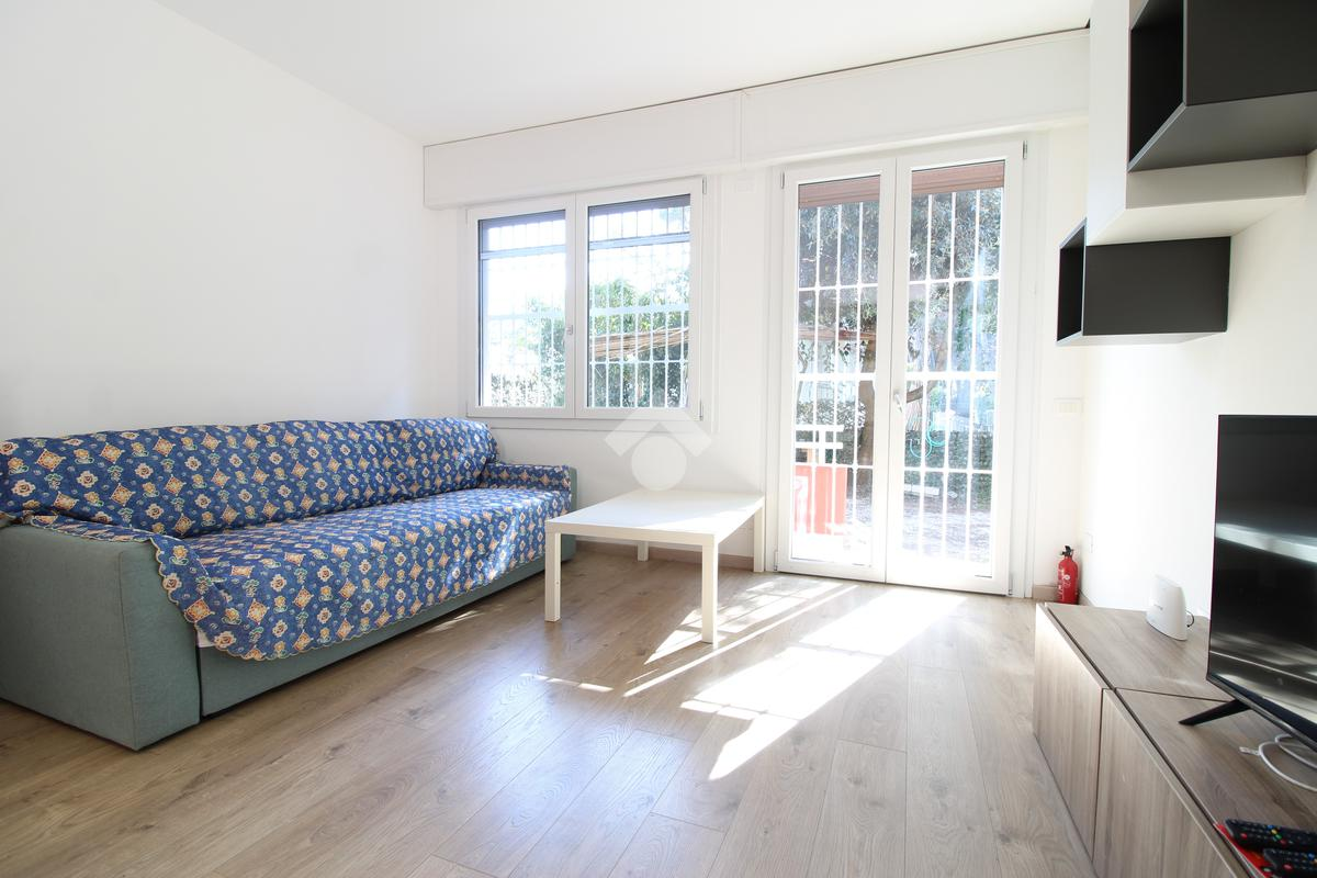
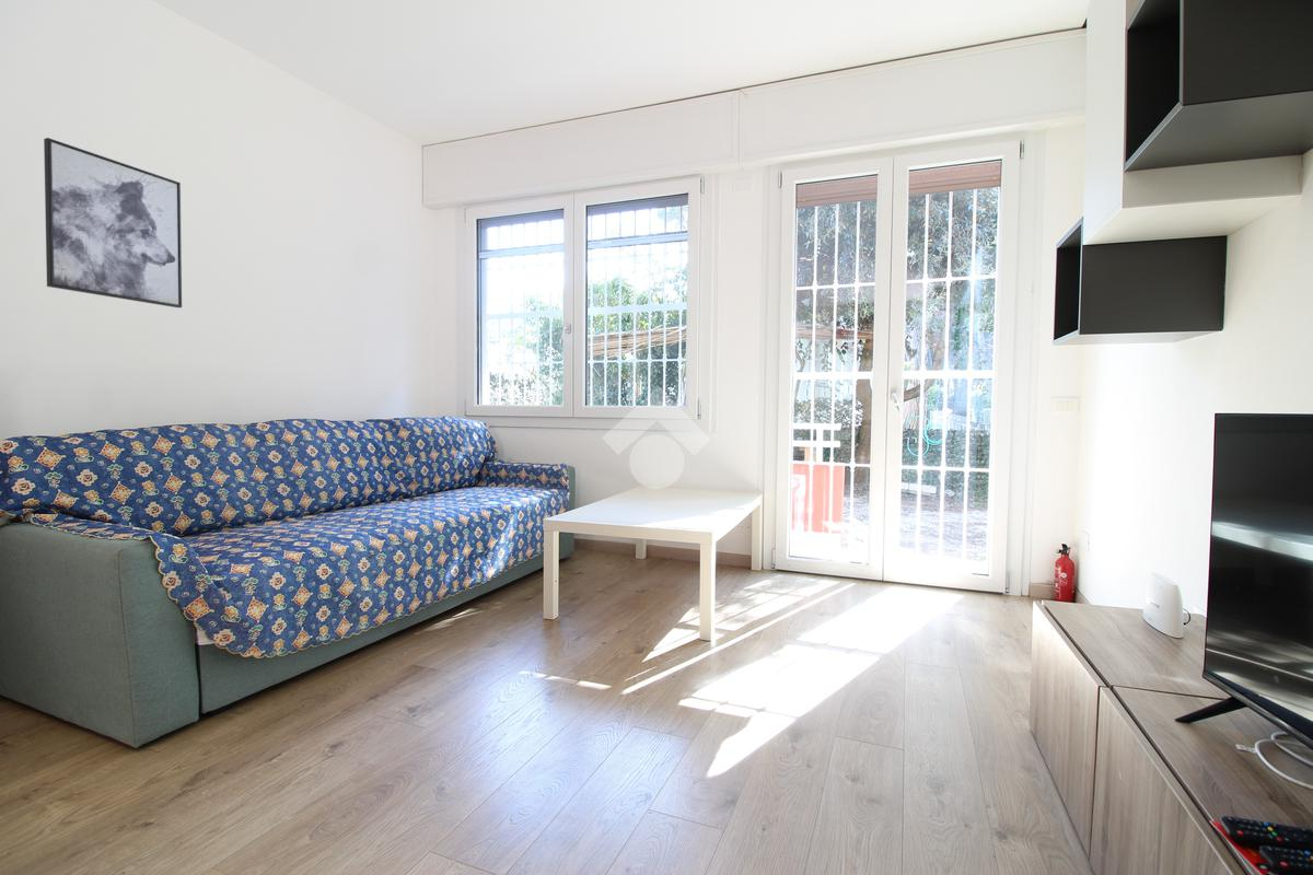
+ wall art (118, 230)
